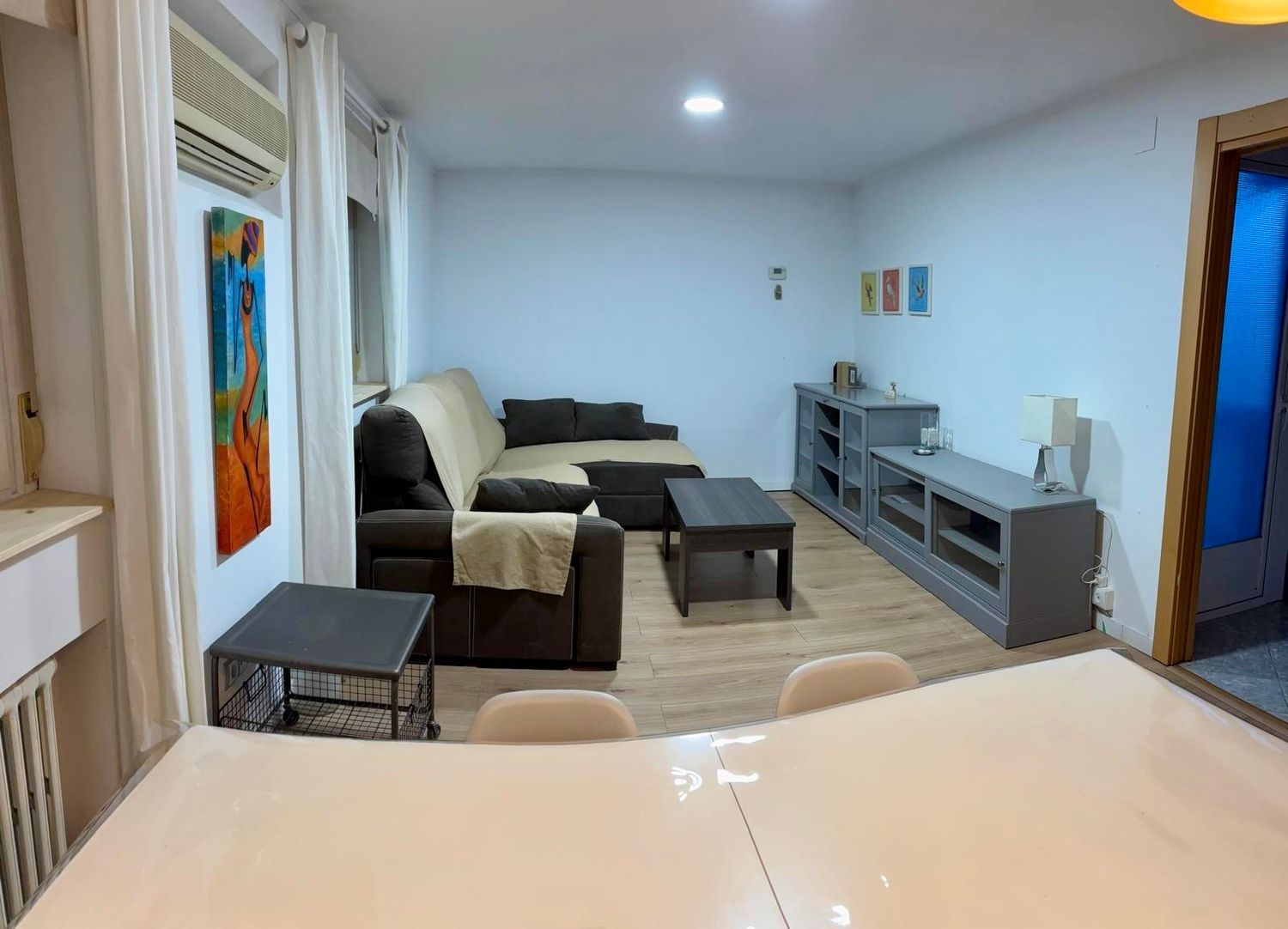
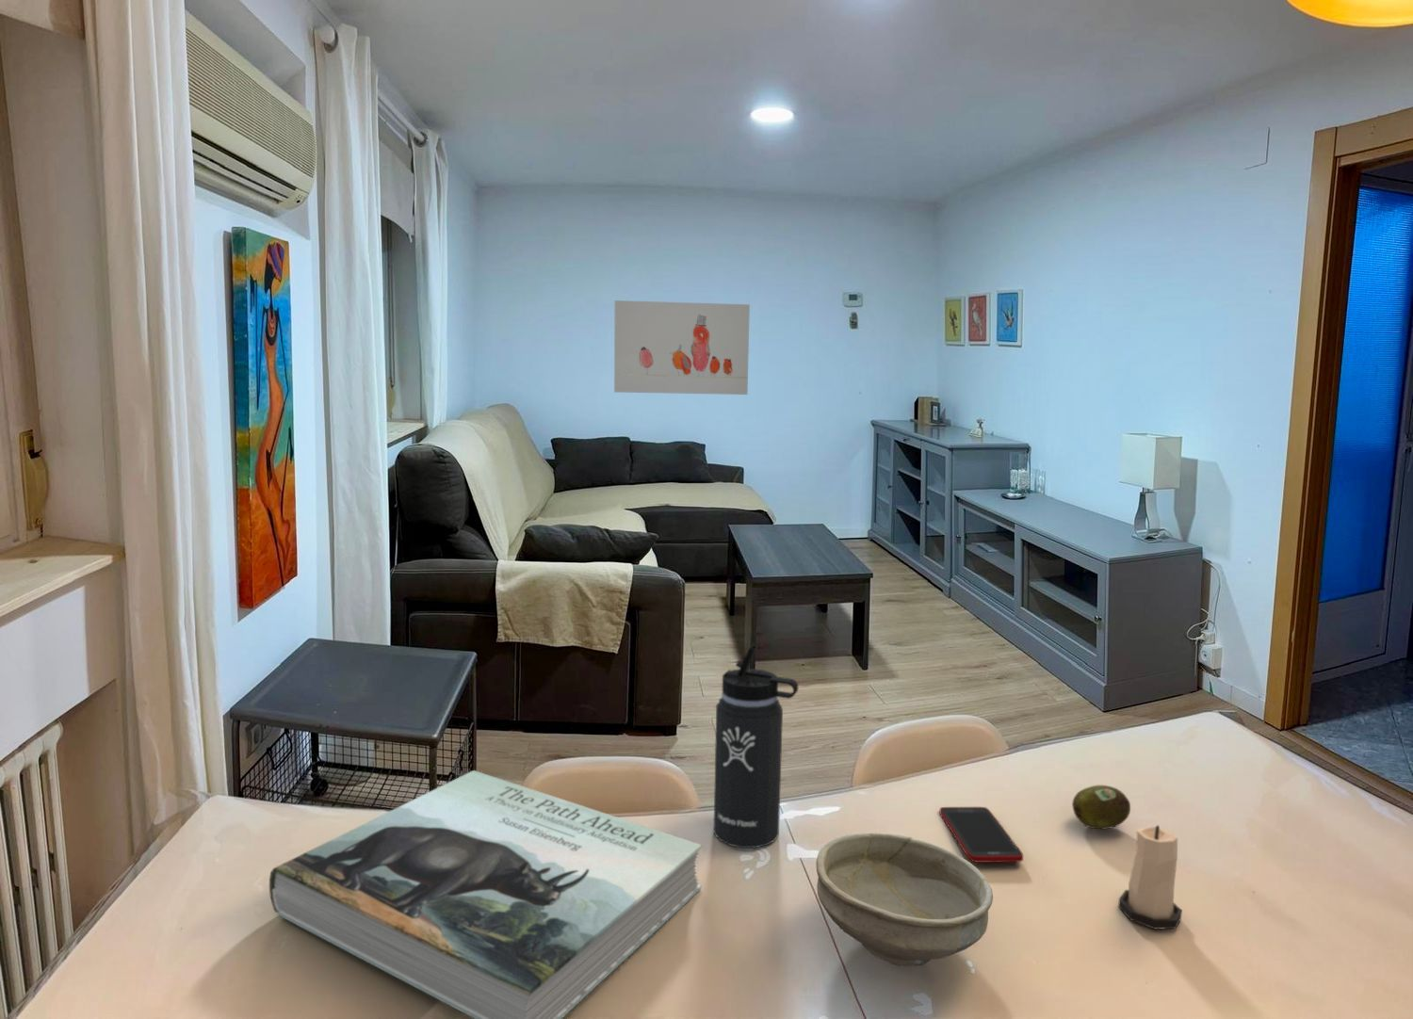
+ cell phone (979, 833)
+ candle (1153, 869)
+ wall art (681, 348)
+ book (491, 876)
+ bowl (900, 906)
+ fruit (1100, 807)
+ thermos bottle (756, 741)
